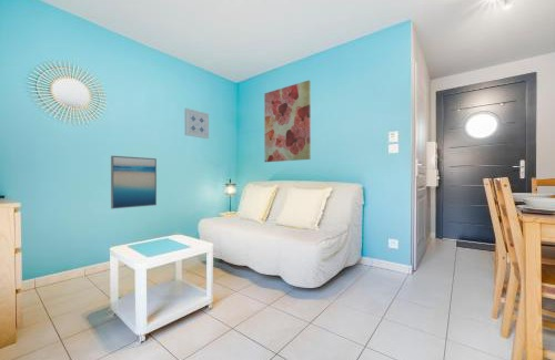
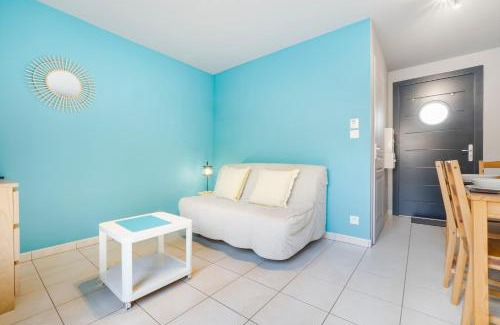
- wall art (196, 124)
- wall art (134, 182)
- wall art (285, 124)
